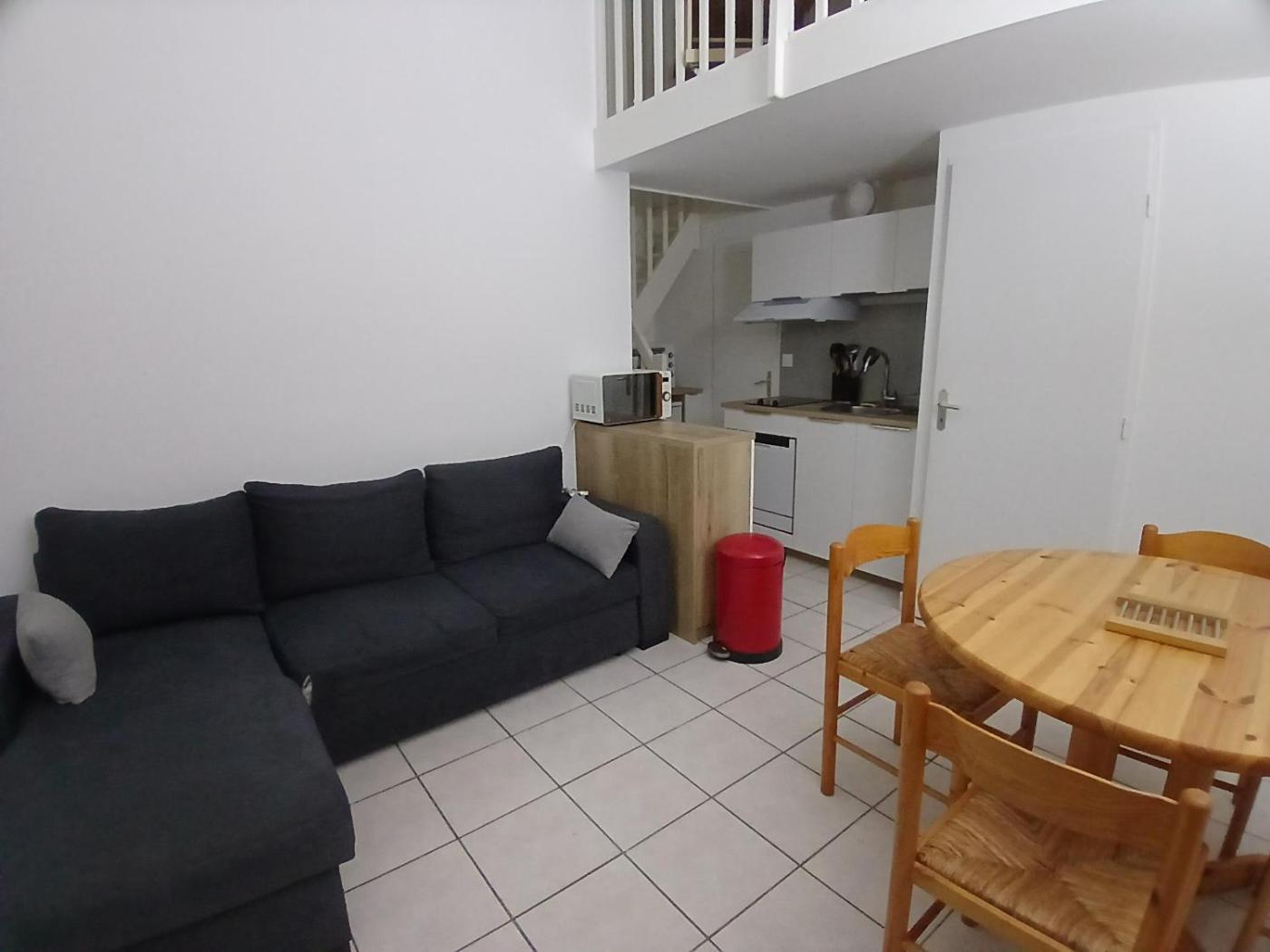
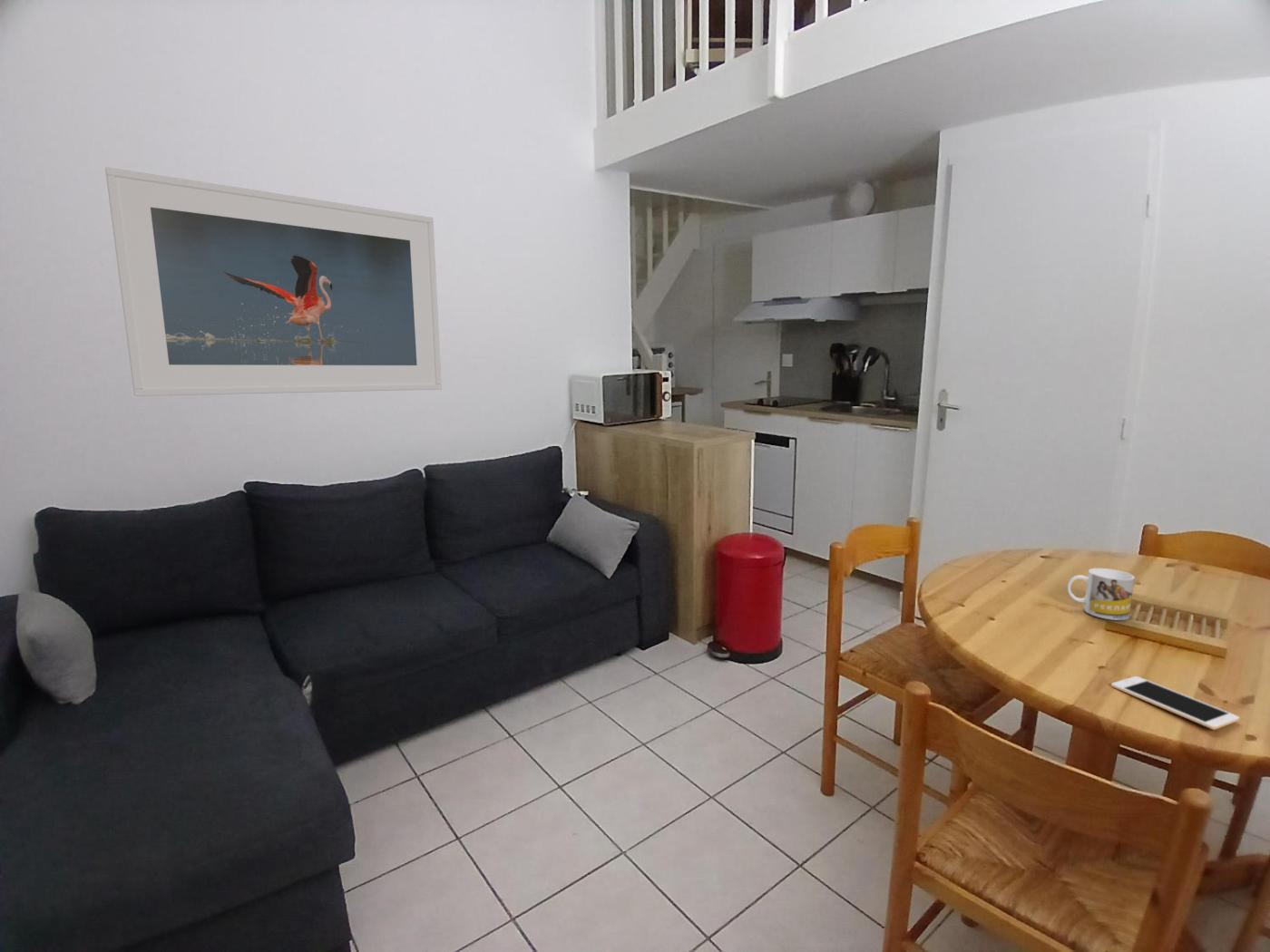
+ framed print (300, 296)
+ cell phone (1171, 701)
+ mug (1099, 591)
